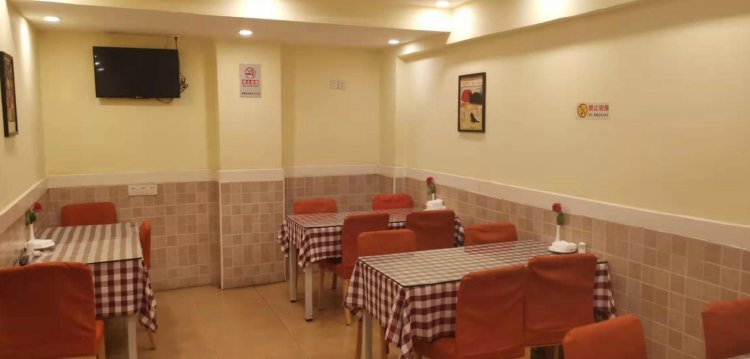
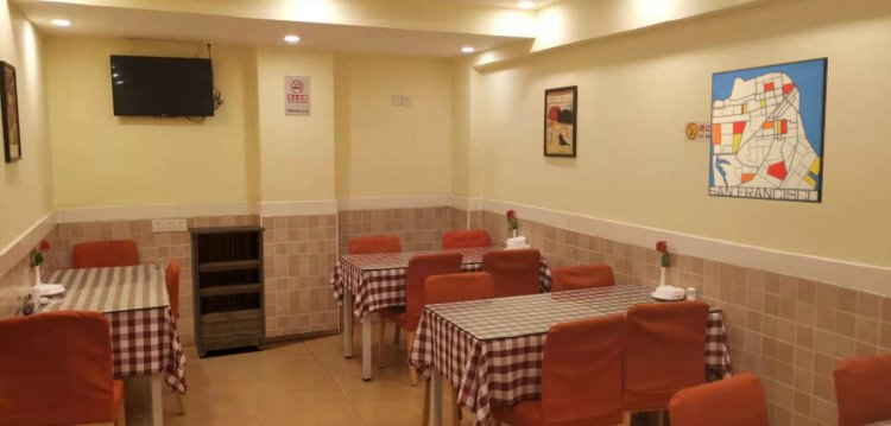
+ bookshelf (228, 288)
+ wall art (762, 133)
